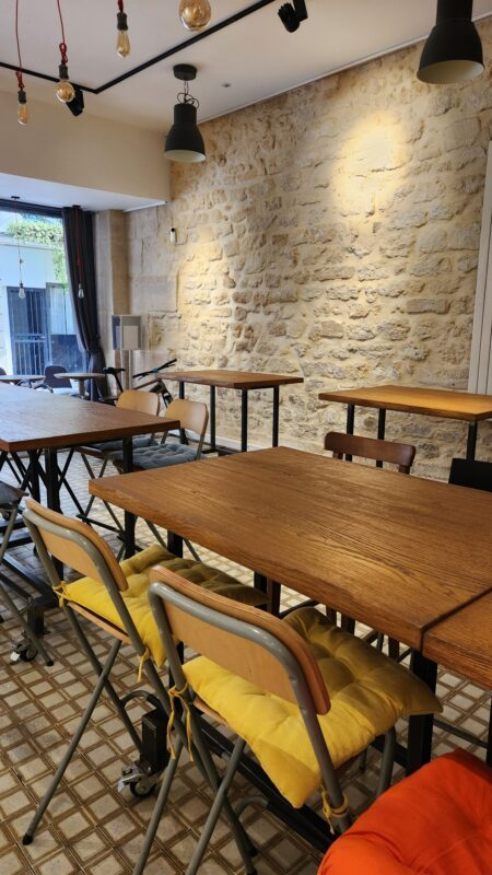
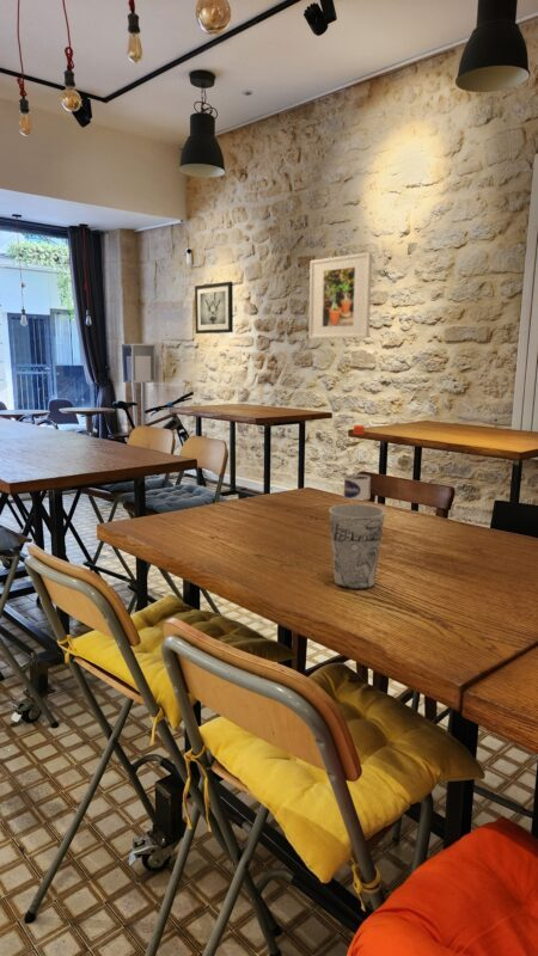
+ wall art (213, 308)
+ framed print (338, 298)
+ water bottle (356, 478)
+ cup (355, 546)
